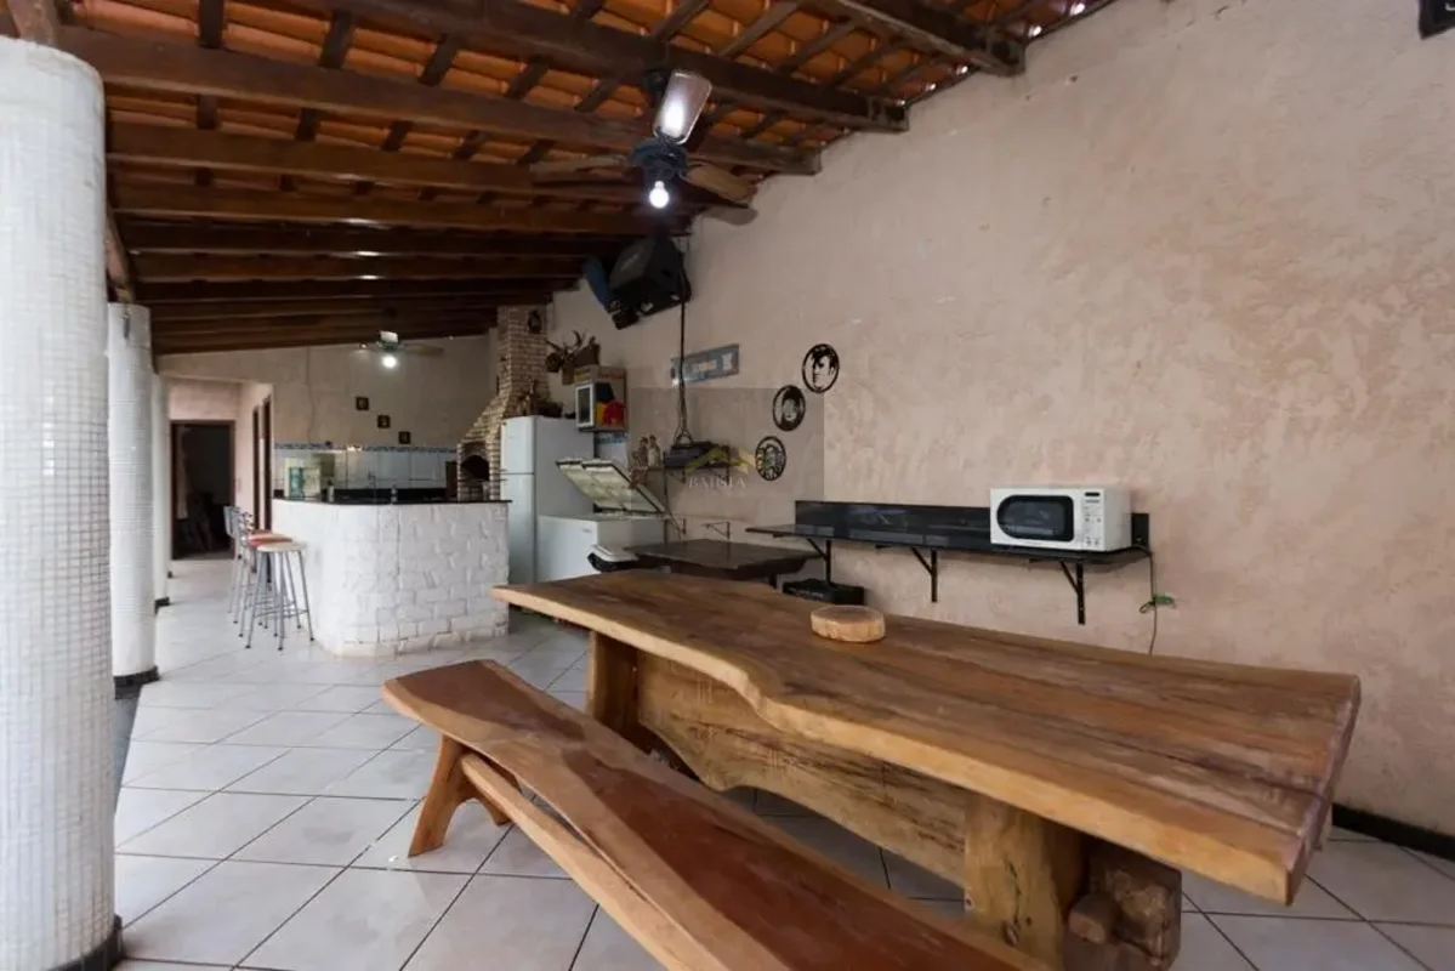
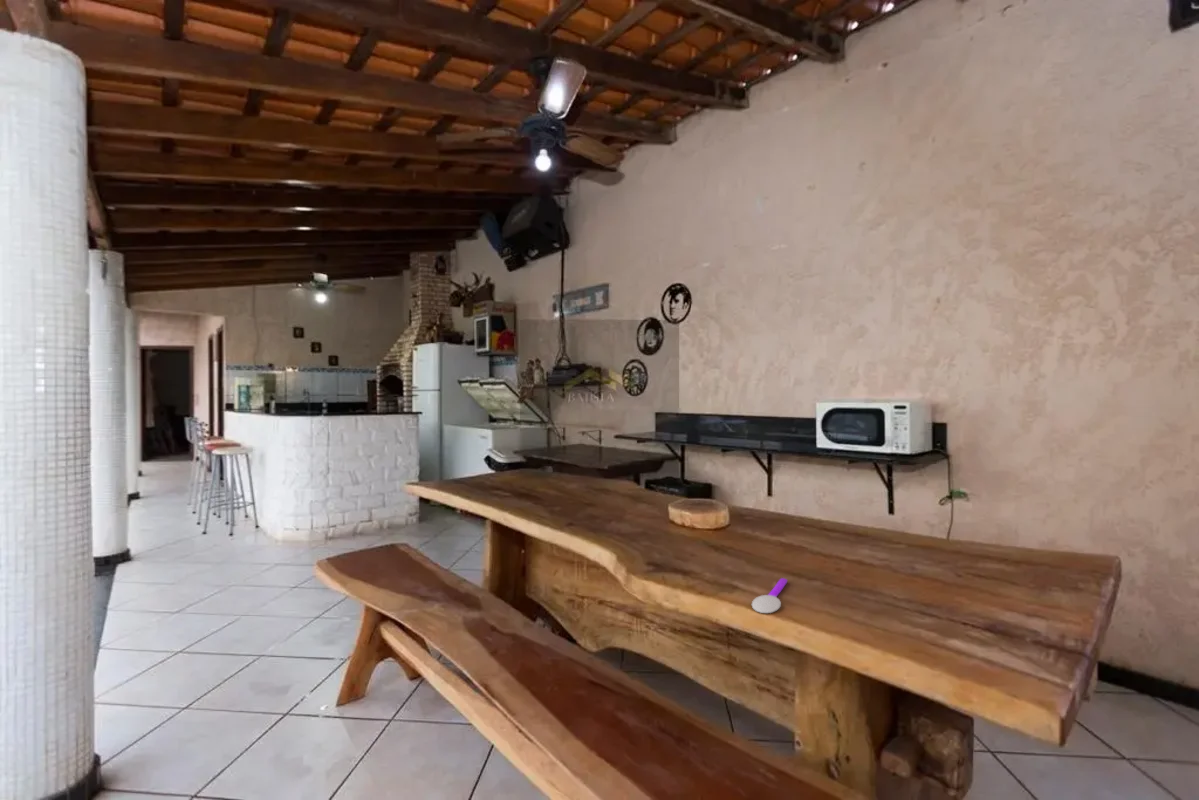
+ spoon (773, 593)
